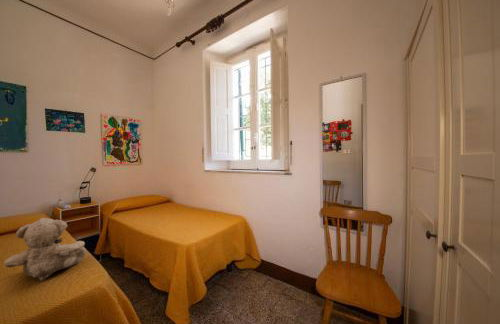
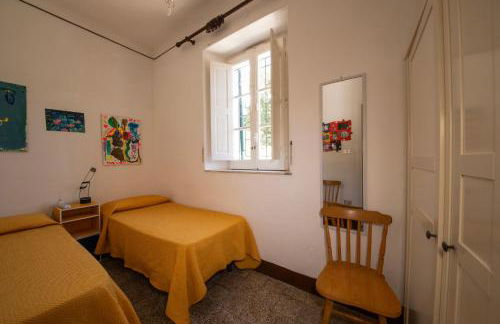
- teddy bear (49, 243)
